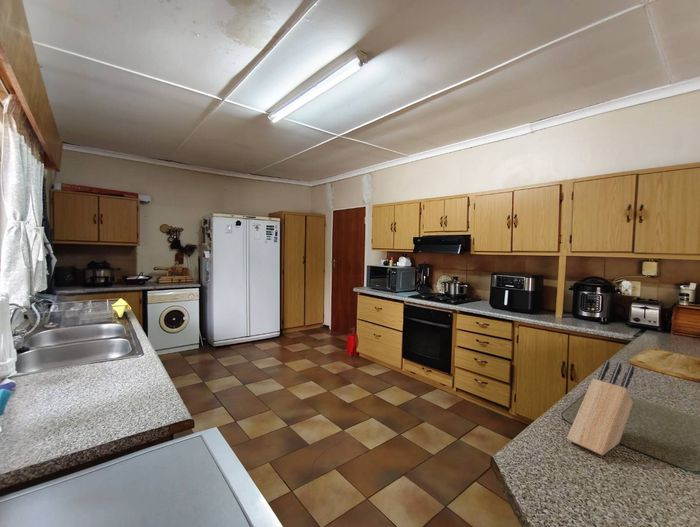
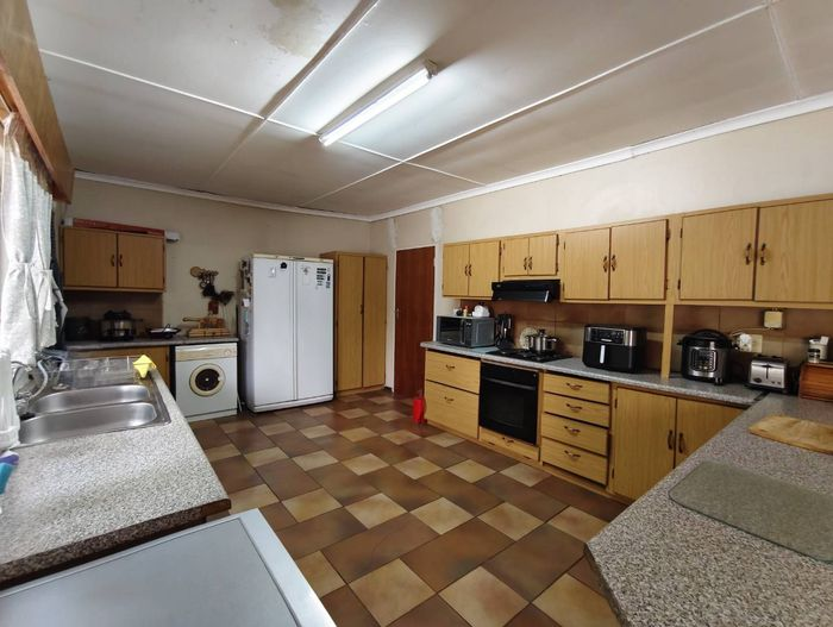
- knife block (604, 401)
